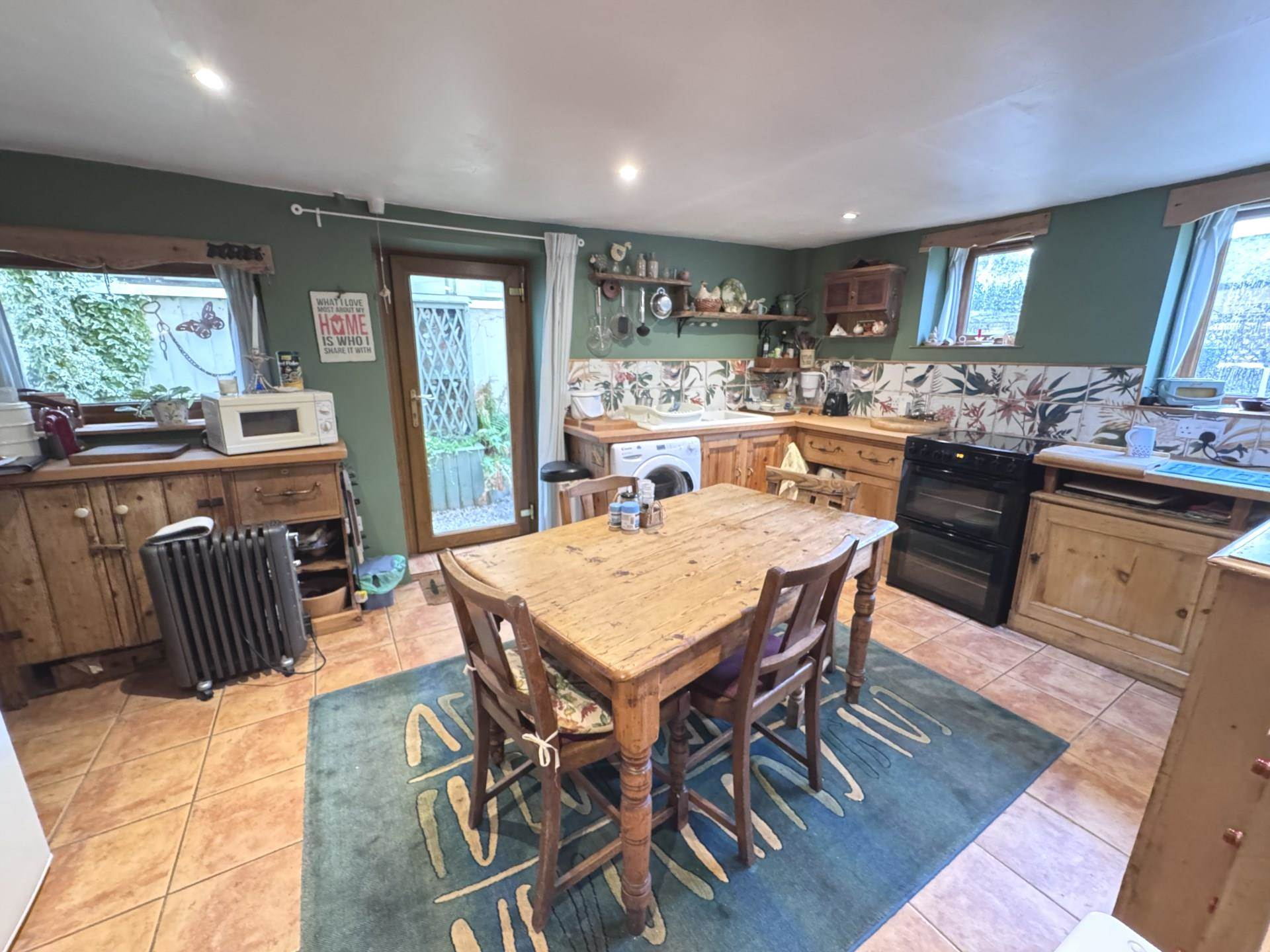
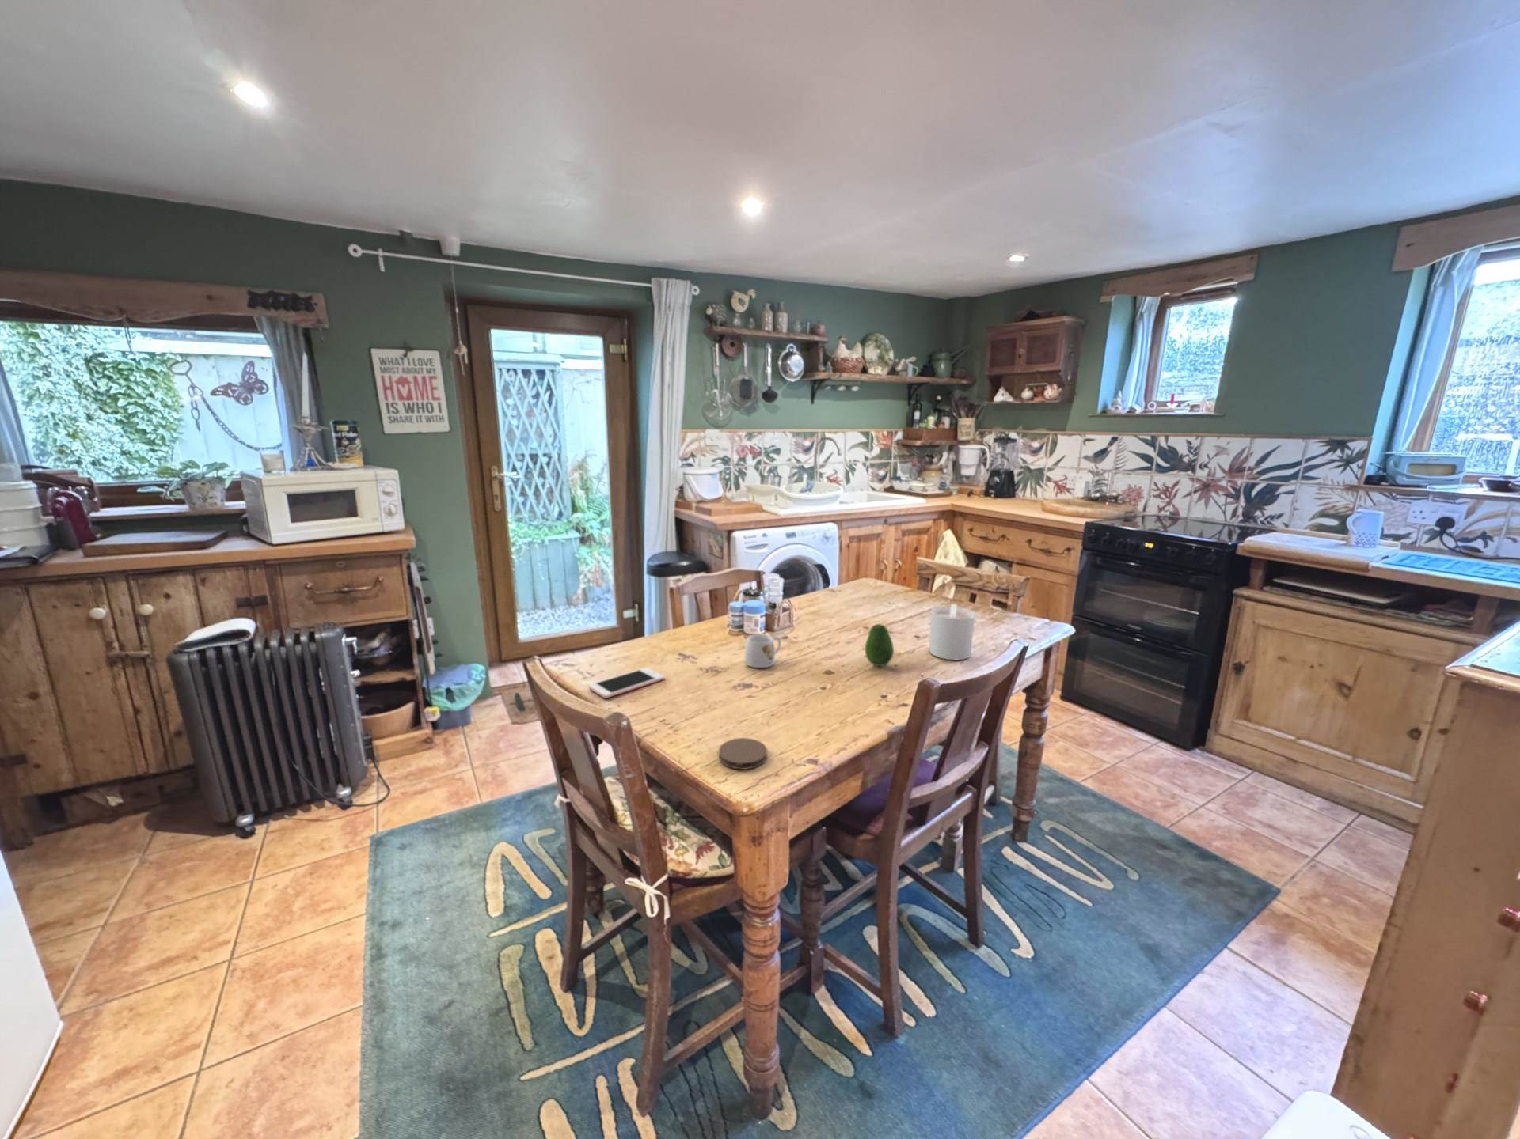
+ mug (764, 650)
+ candle (951, 629)
+ coaster (742, 753)
+ fruit (878, 645)
+ cell phone (627, 682)
